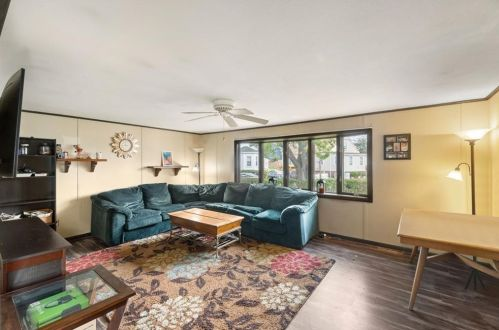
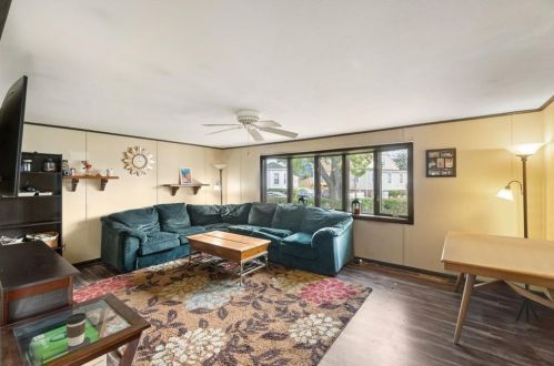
+ coffee cup (75, 329)
